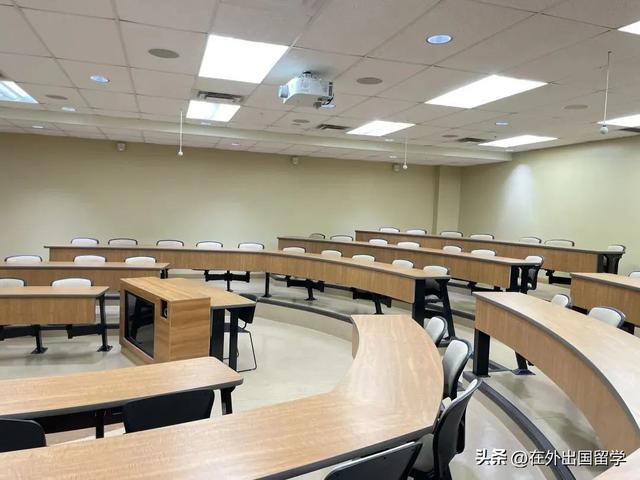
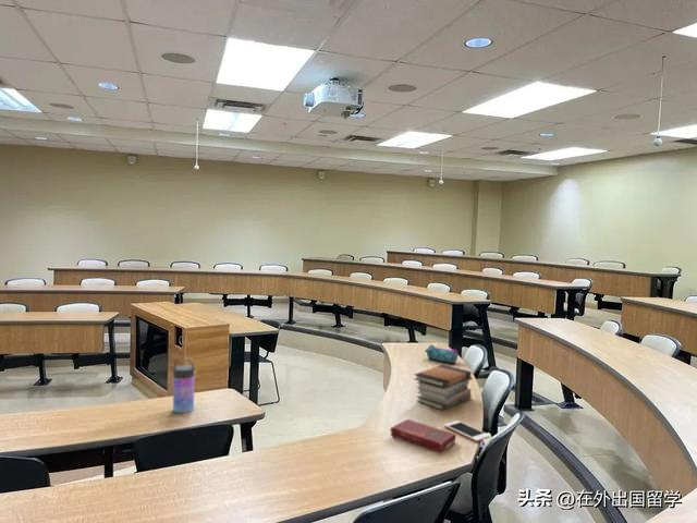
+ cell phone (466, 430)
+ book stack (443, 386)
+ book (421, 434)
+ water bottle (183, 384)
+ pencil case (441, 353)
